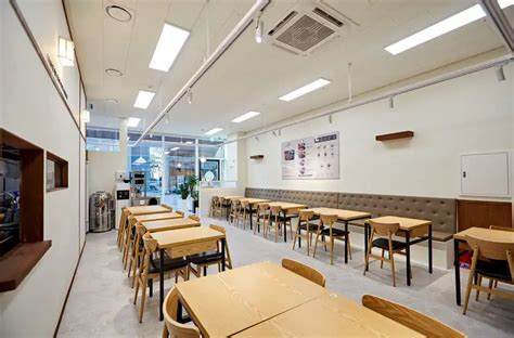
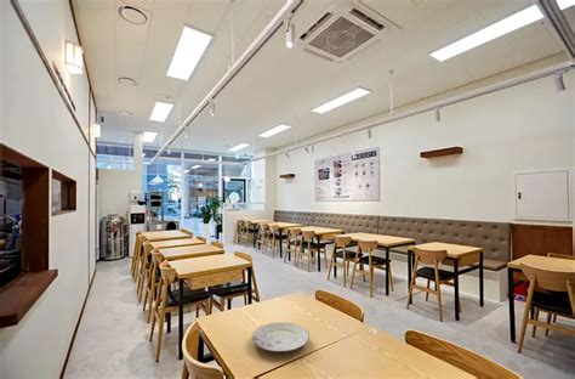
+ plate (280, 338)
